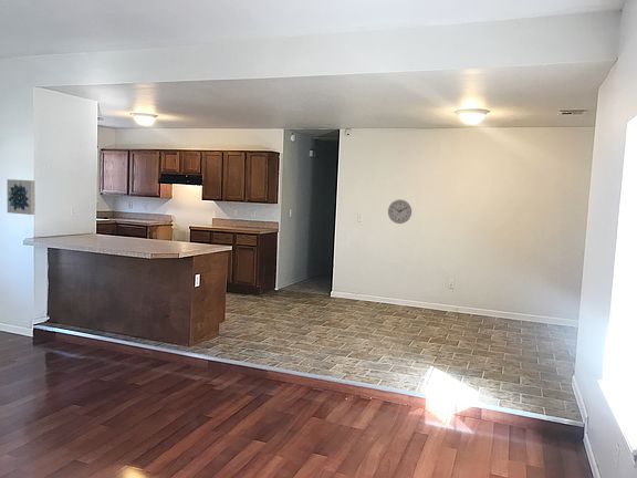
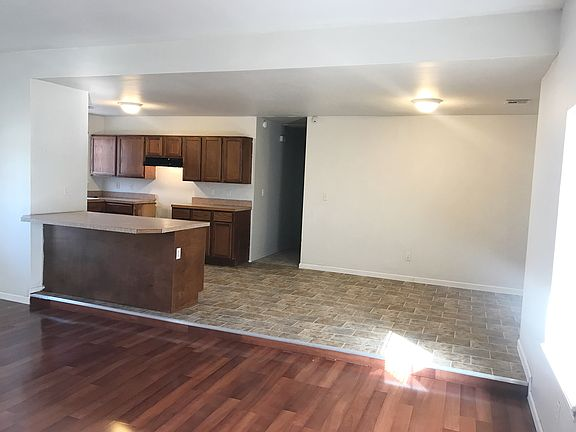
- wall clock (399, 211)
- wall art (20, 196)
